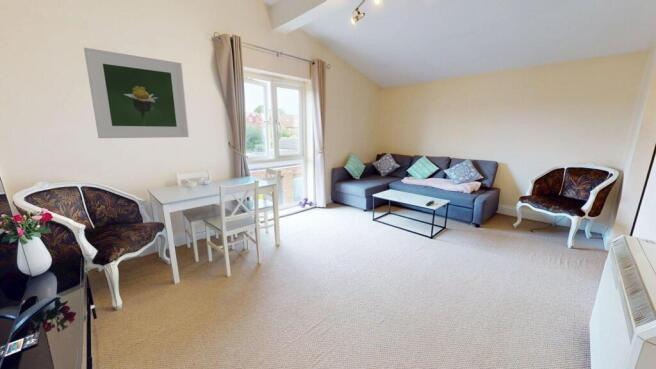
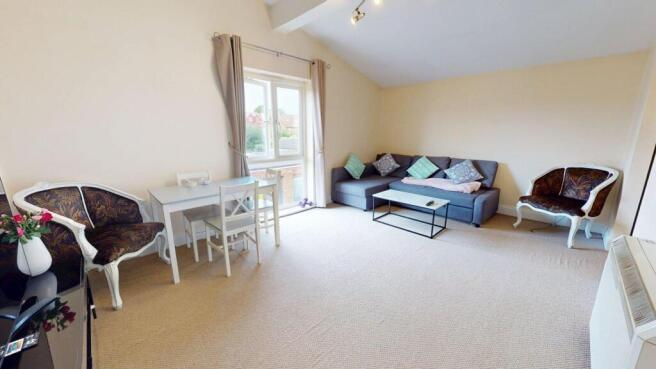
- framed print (142, 98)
